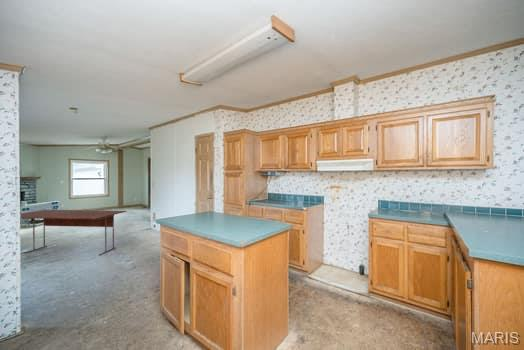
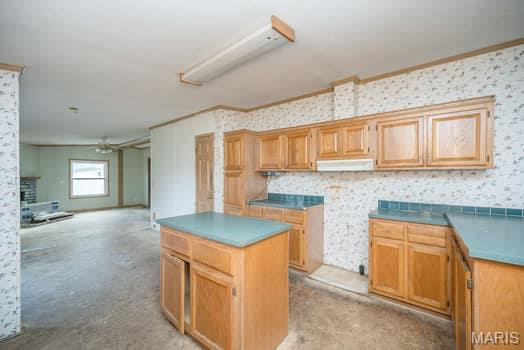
- dining table (67, 225)
